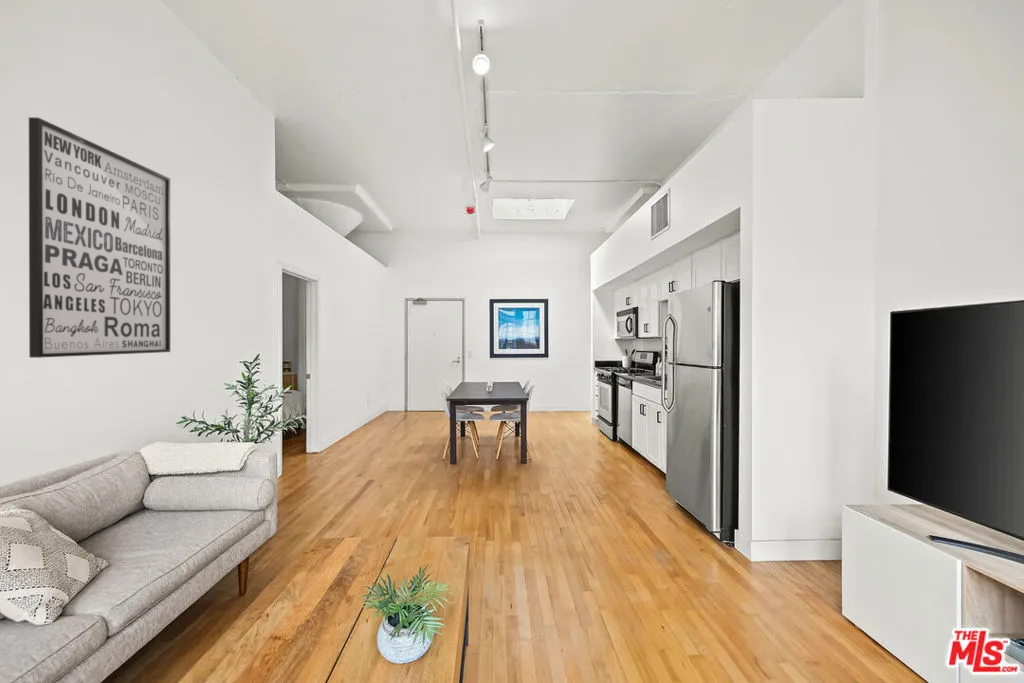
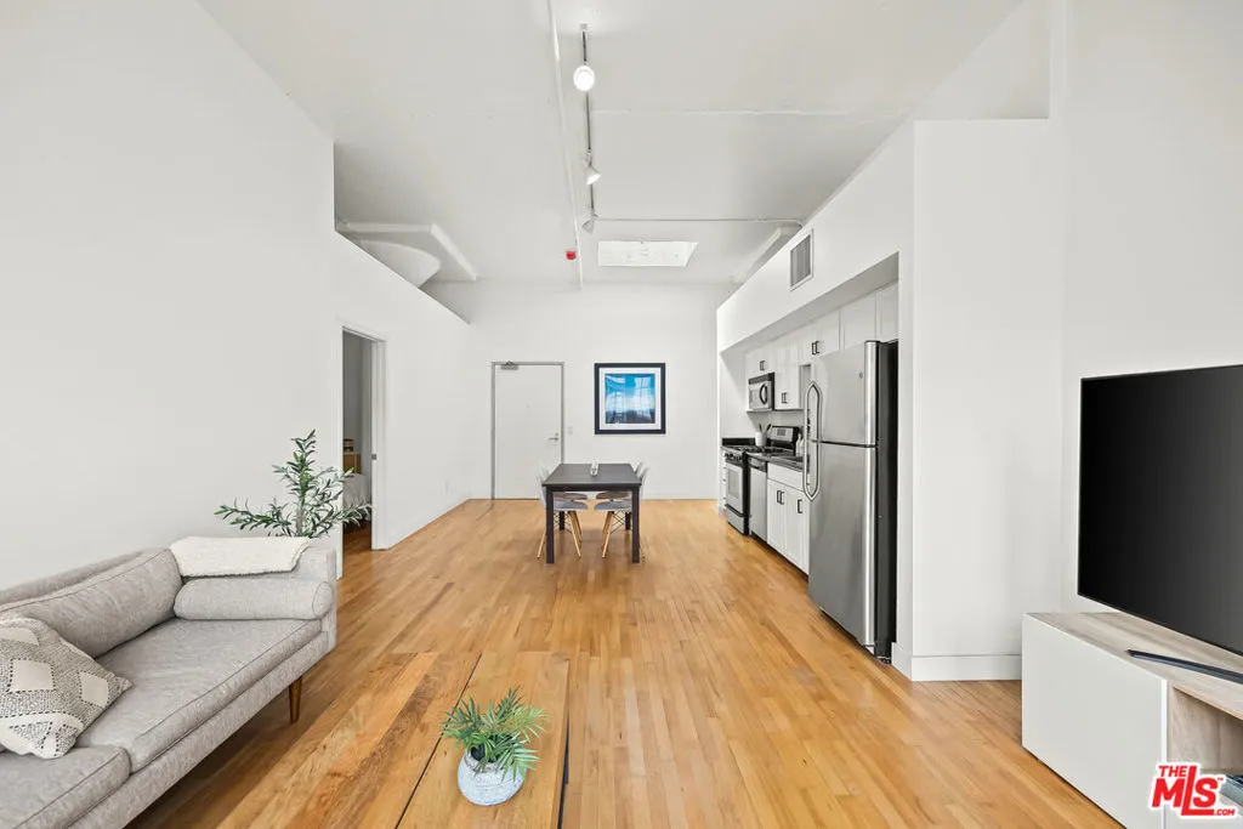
- wall art (111, 253)
